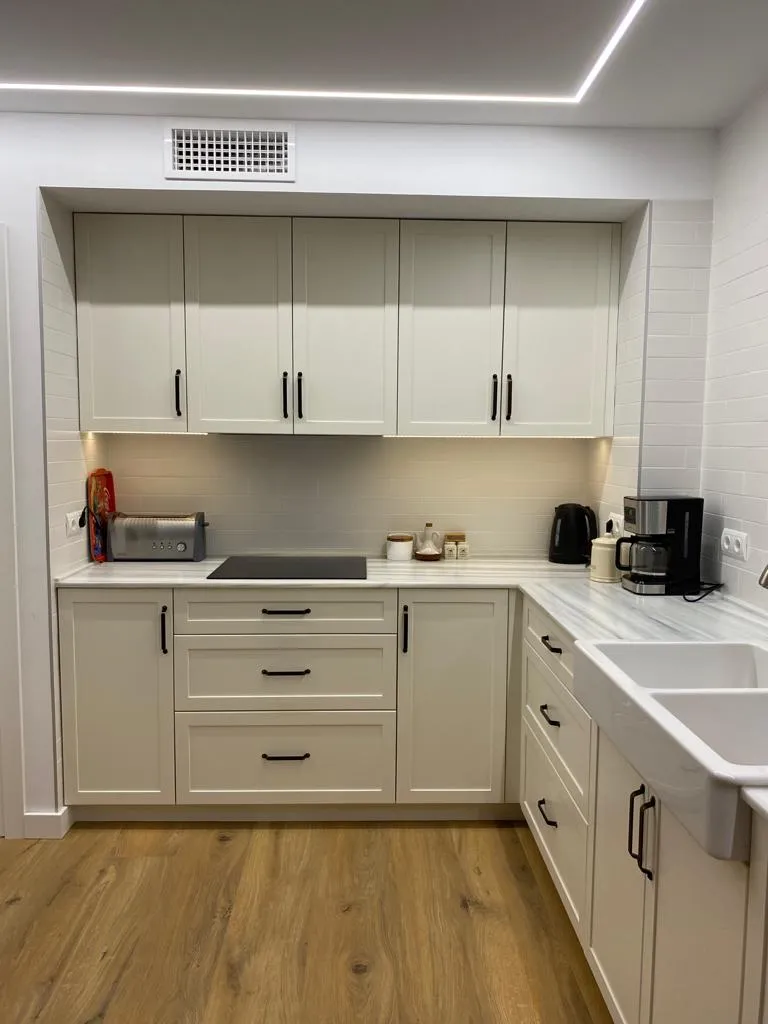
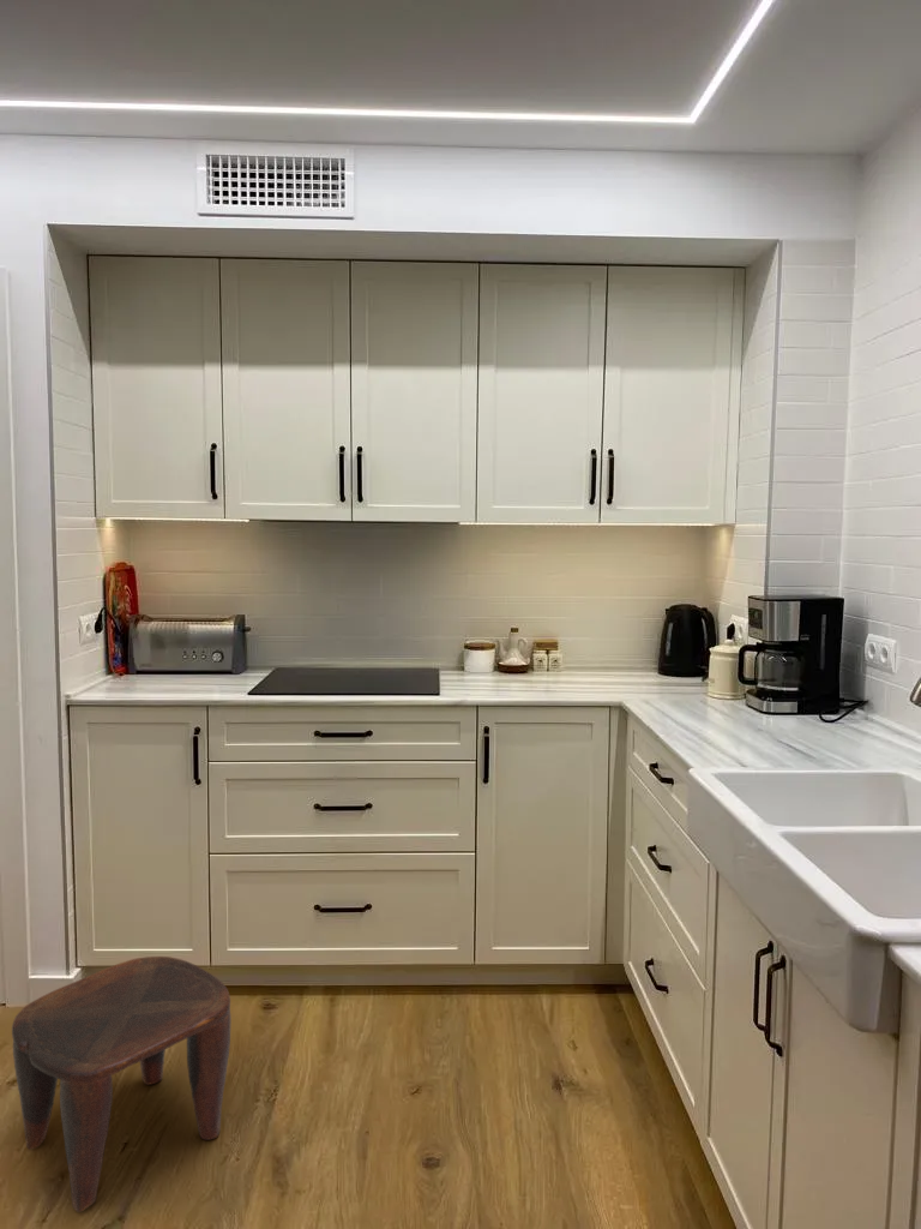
+ stool (124, 1068)
